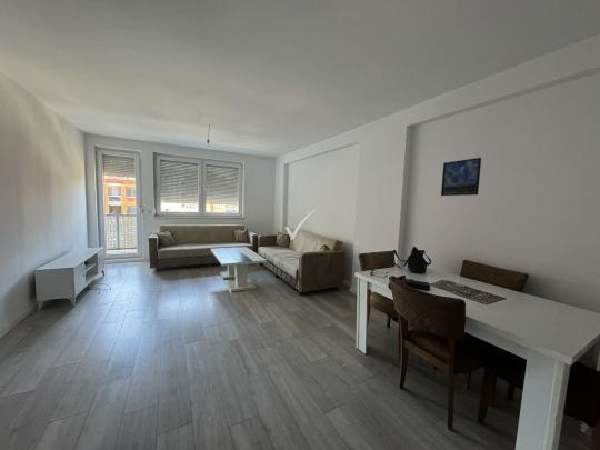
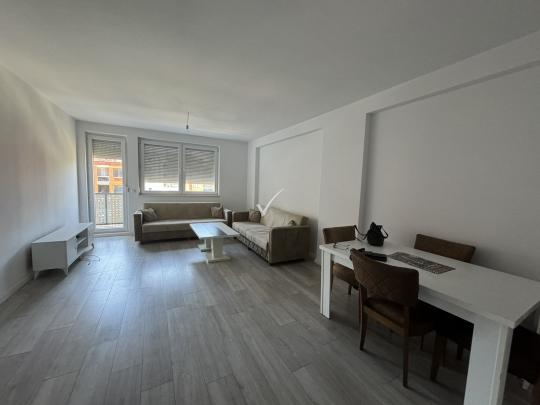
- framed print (459, 178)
